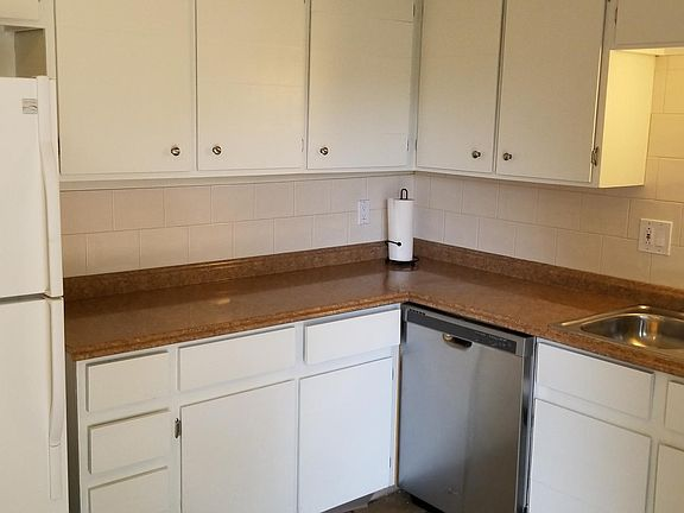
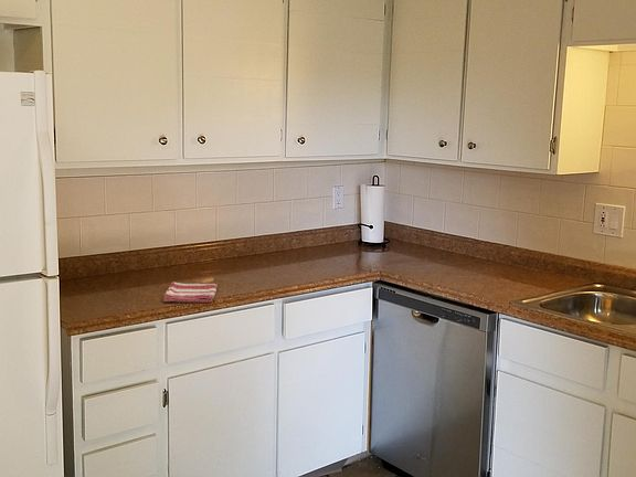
+ dish towel (191, 290)
